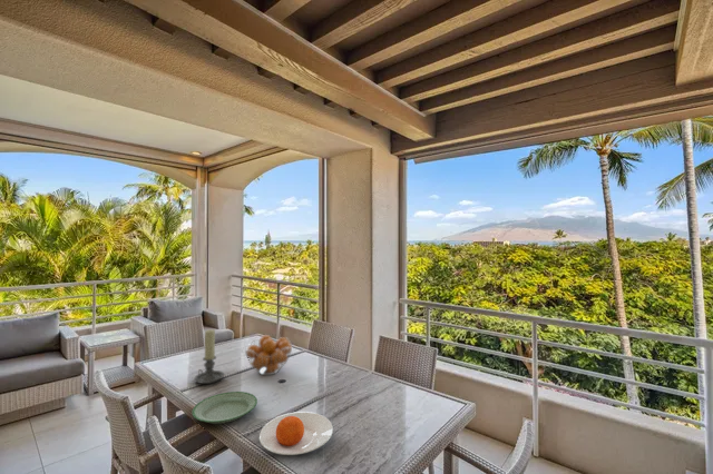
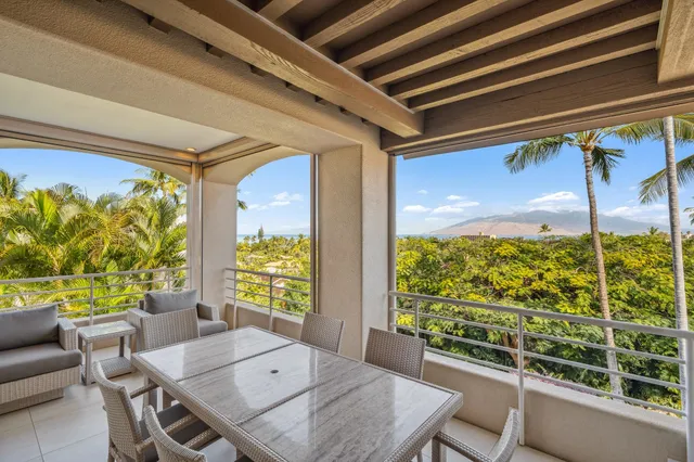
- plate (225, 408)
- fruit basket (268, 354)
- candle holder (207, 354)
- plate (296, 427)
